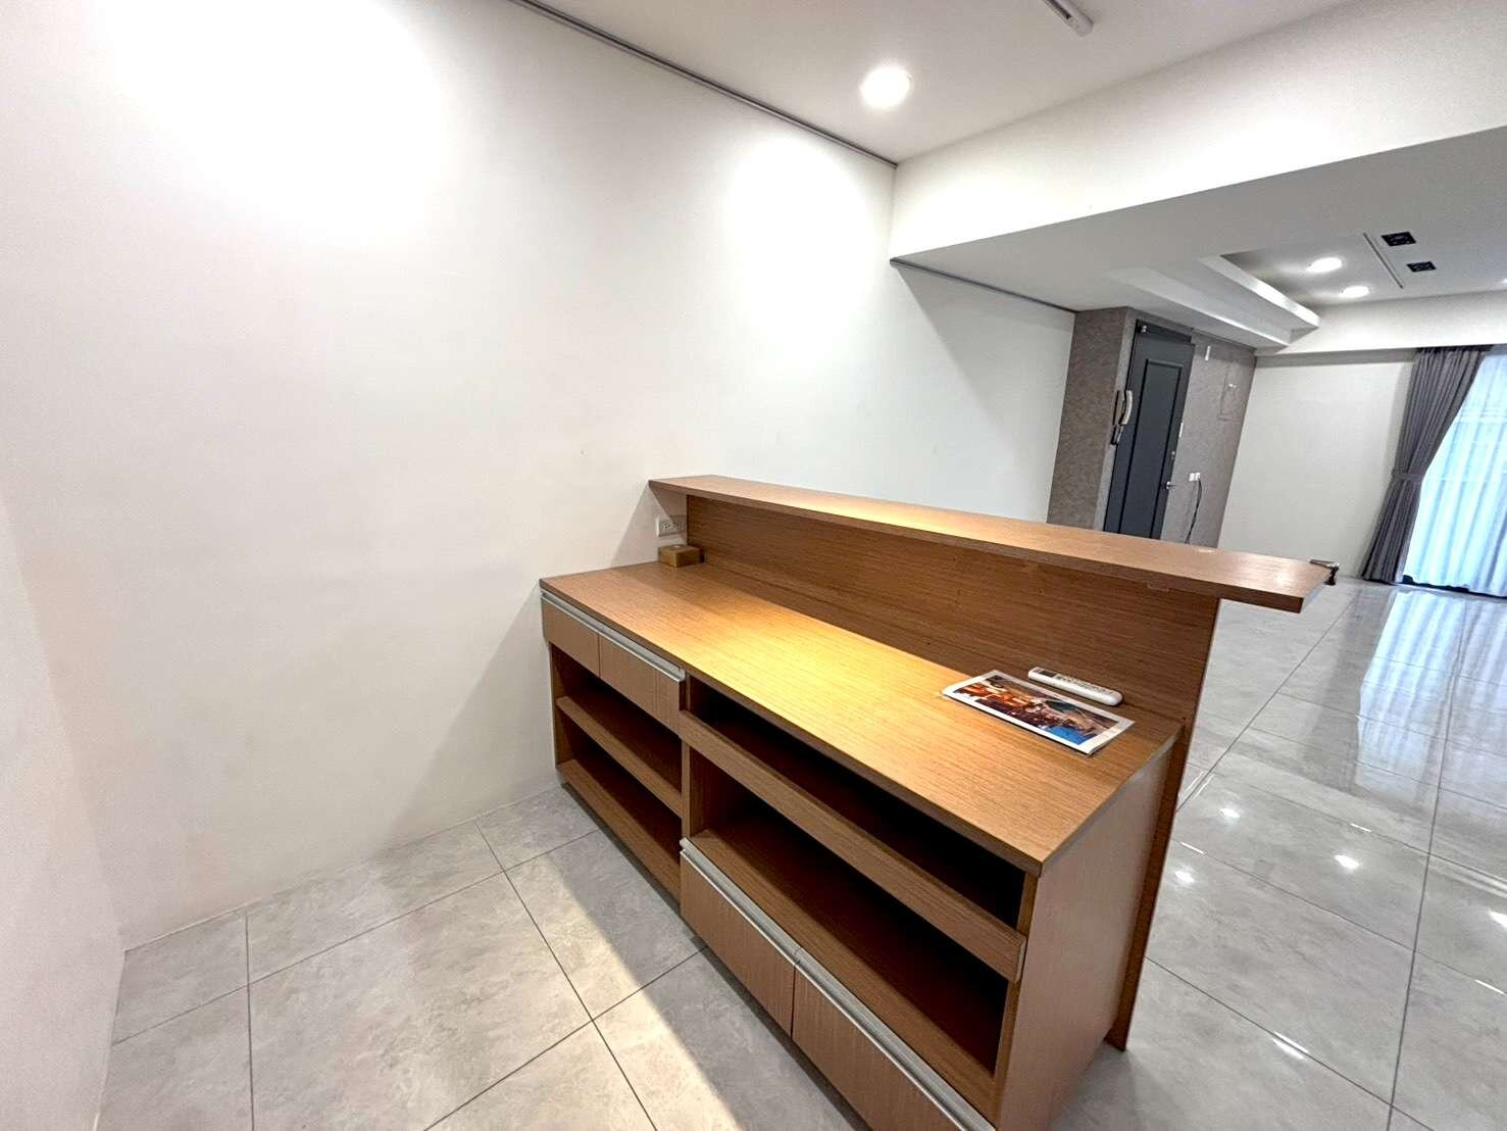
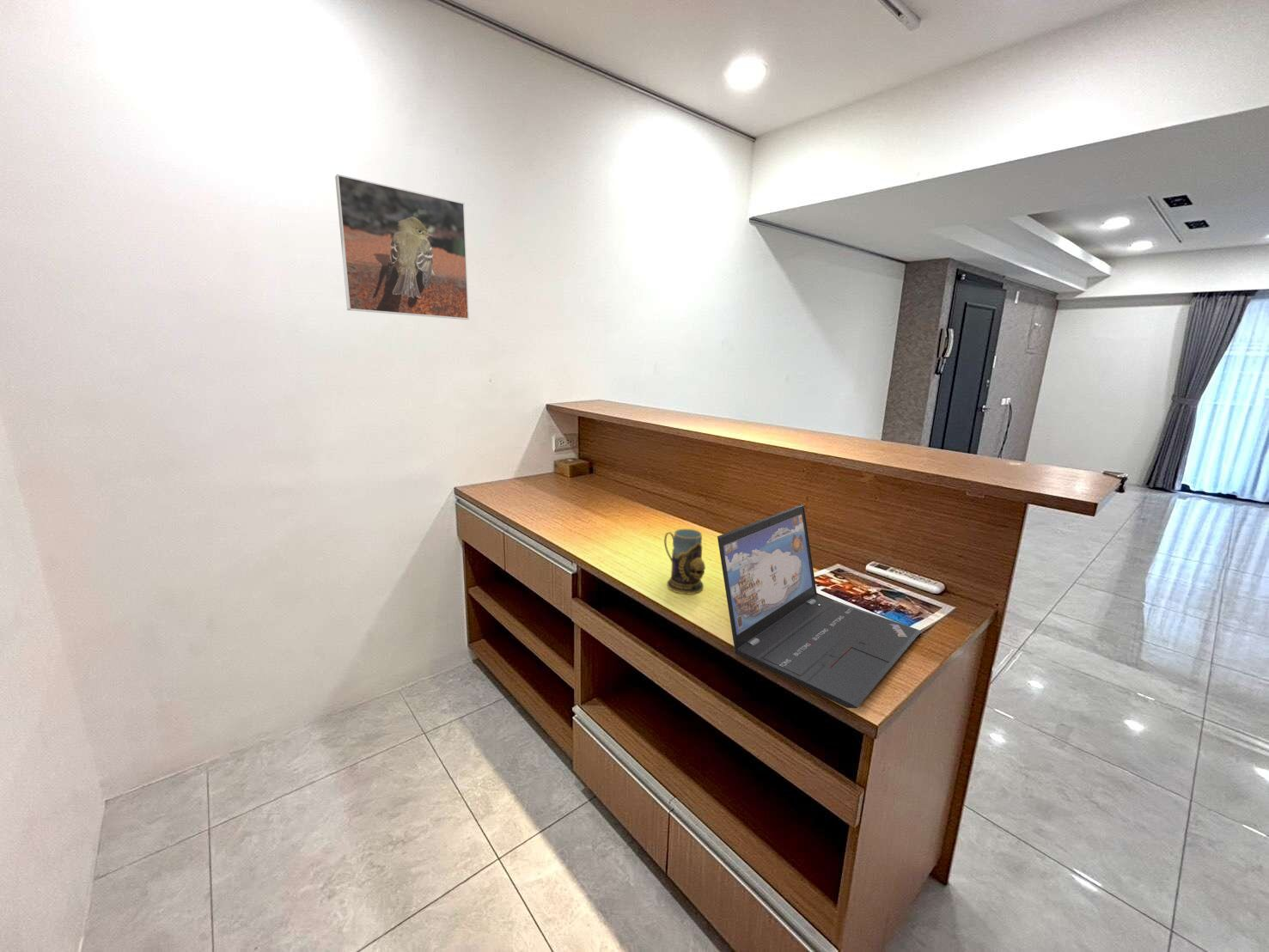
+ mug (683, 558)
+ laptop (815, 588)
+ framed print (408, 254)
